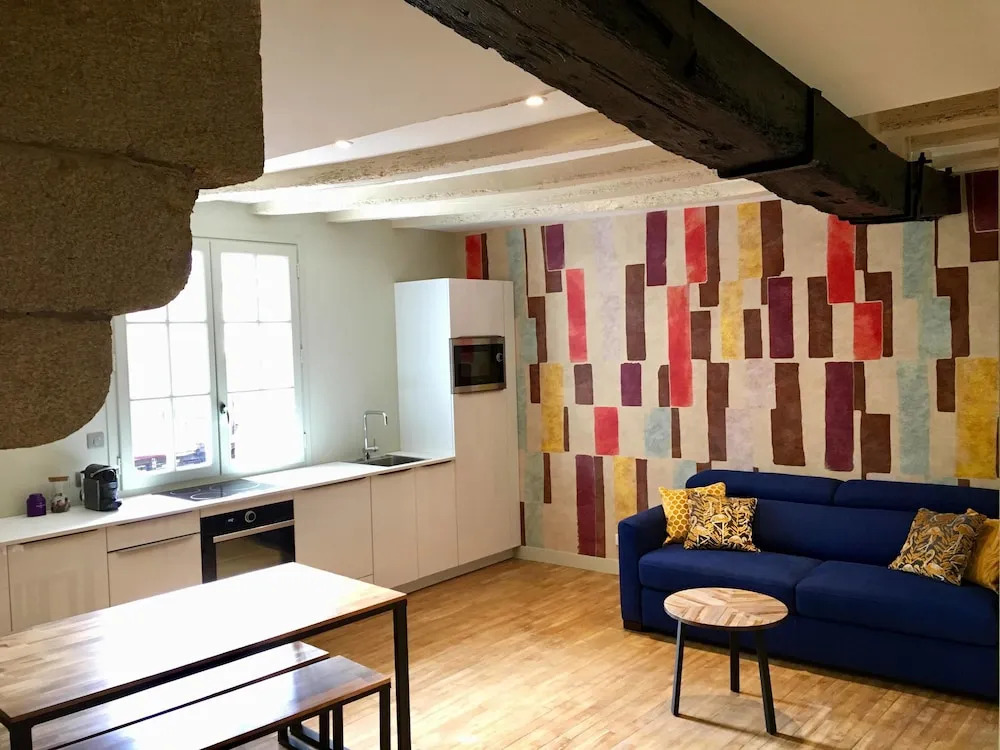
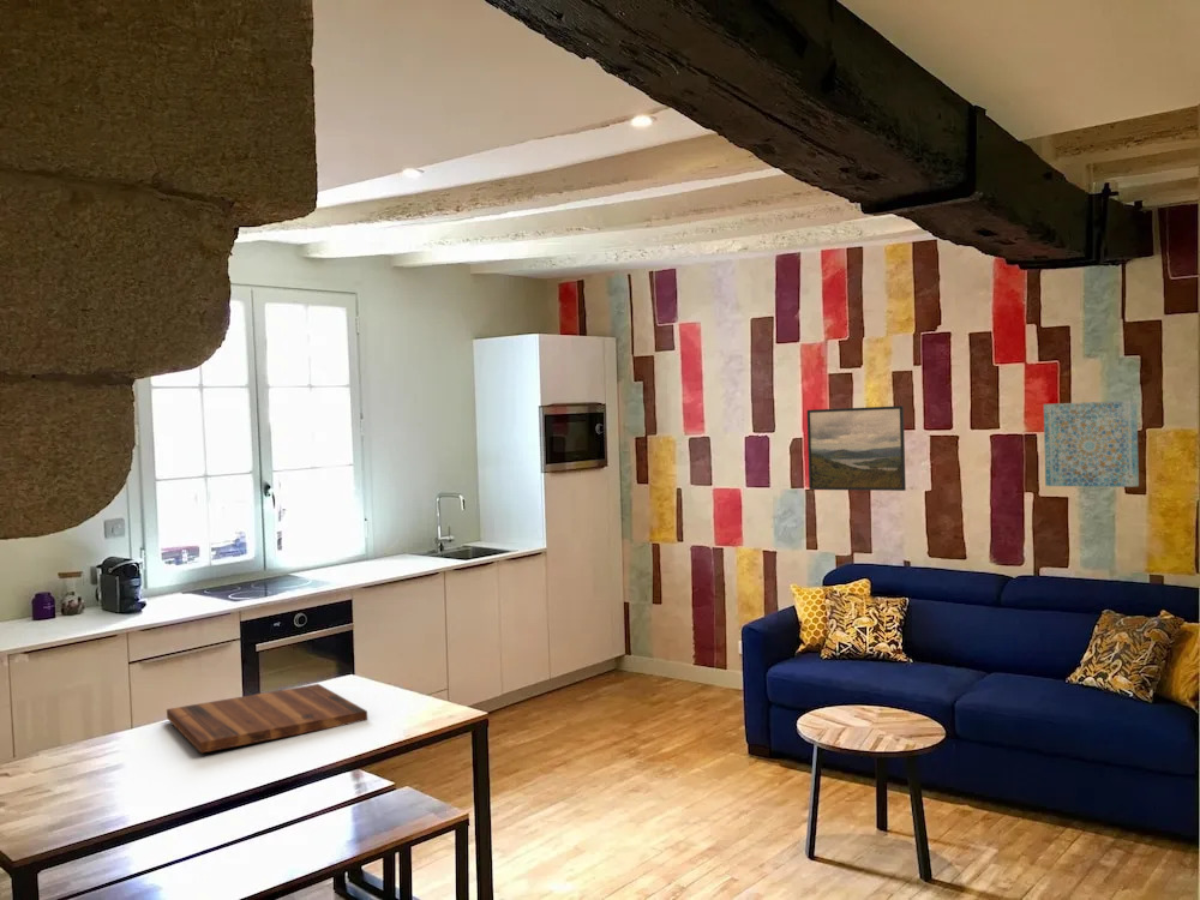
+ cutting board (265, 714)
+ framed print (854, 449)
+ wall art (1090, 444)
